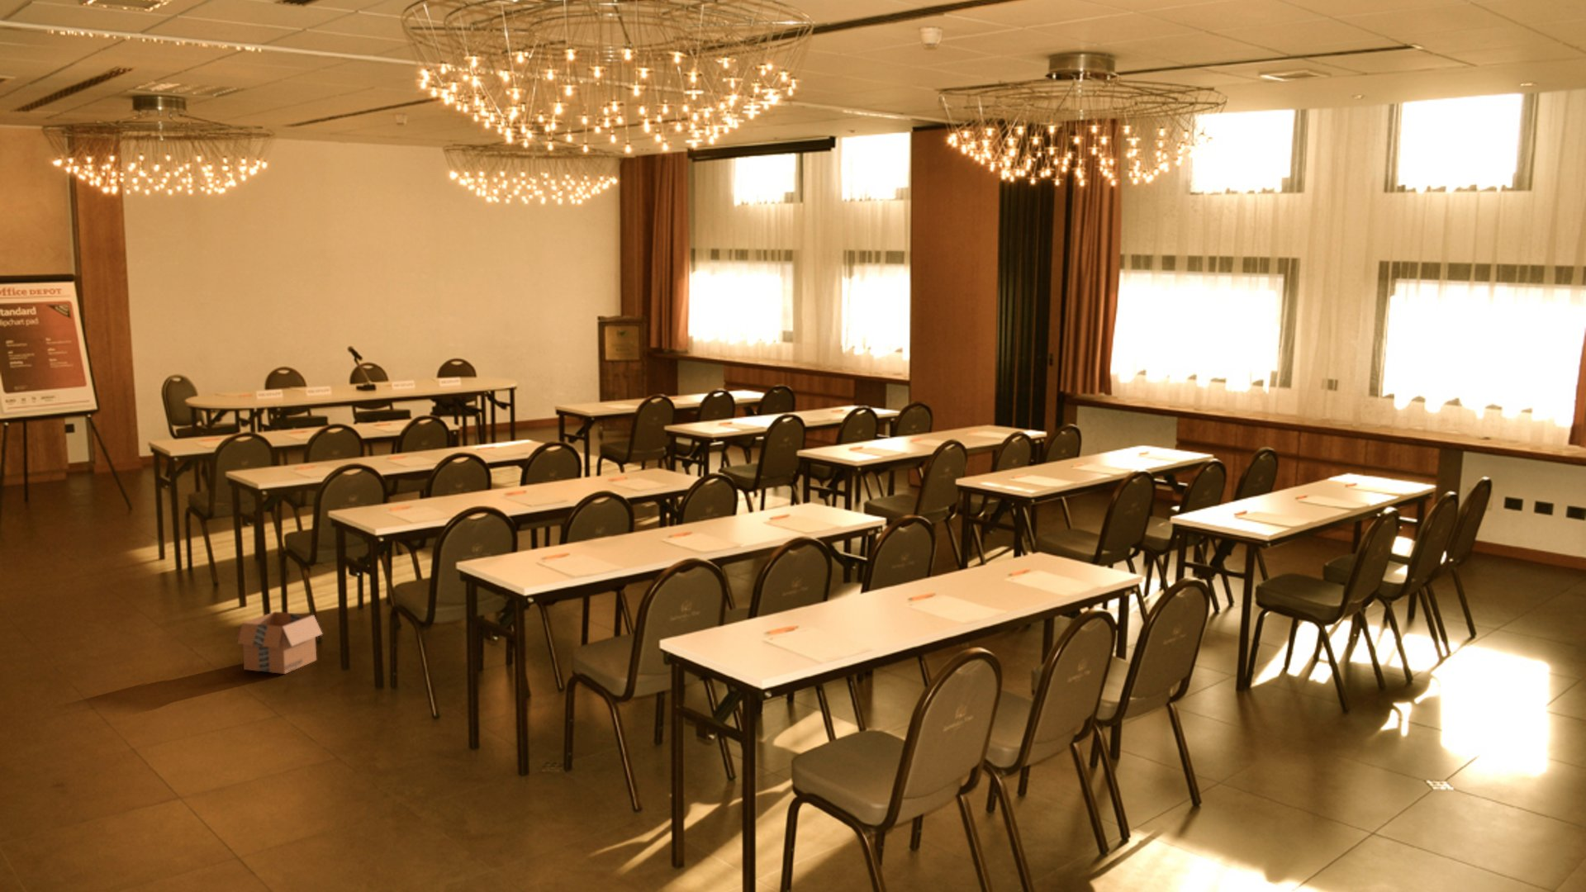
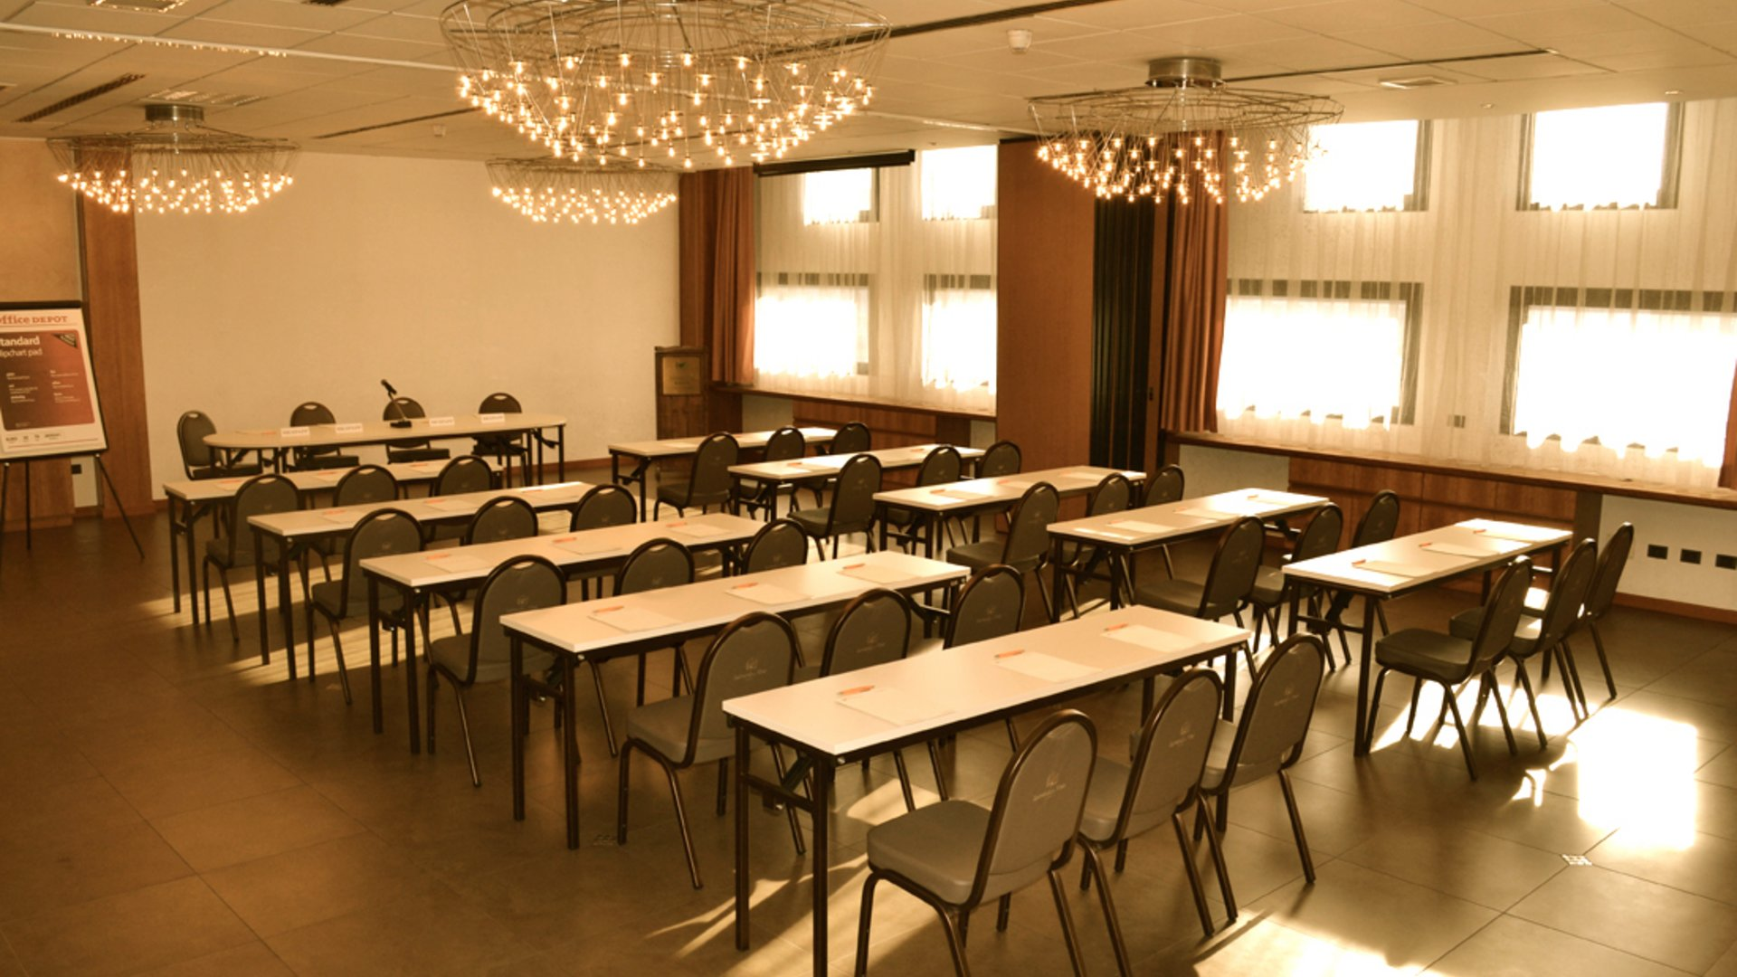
- cardboard box (280, 641)
